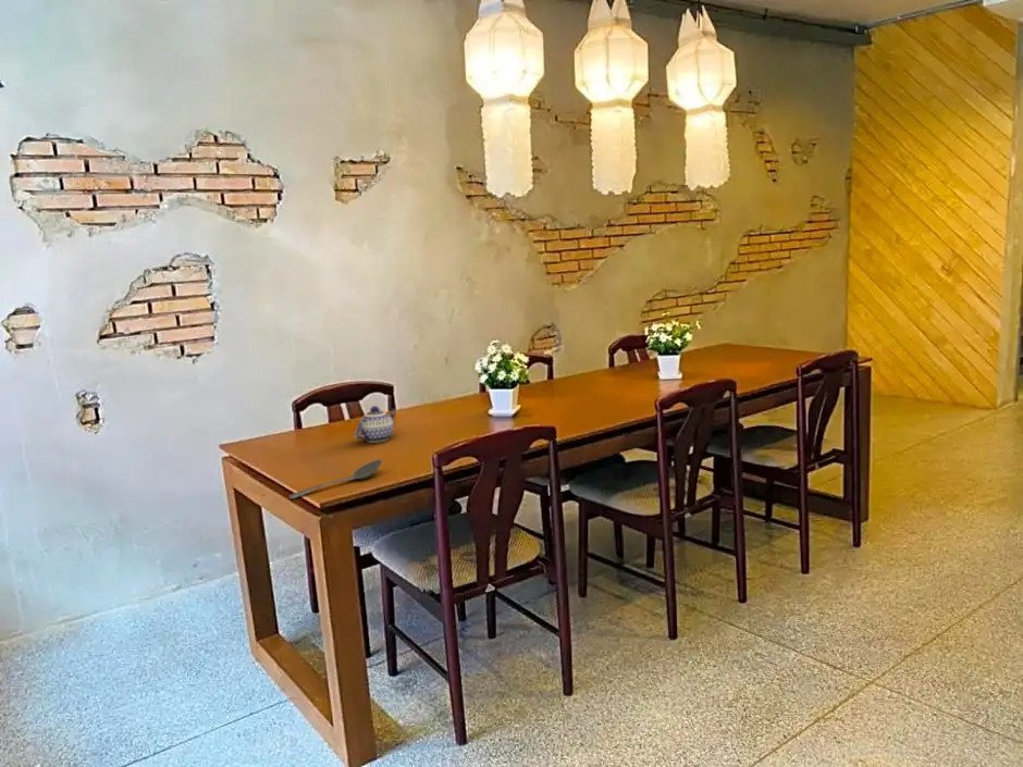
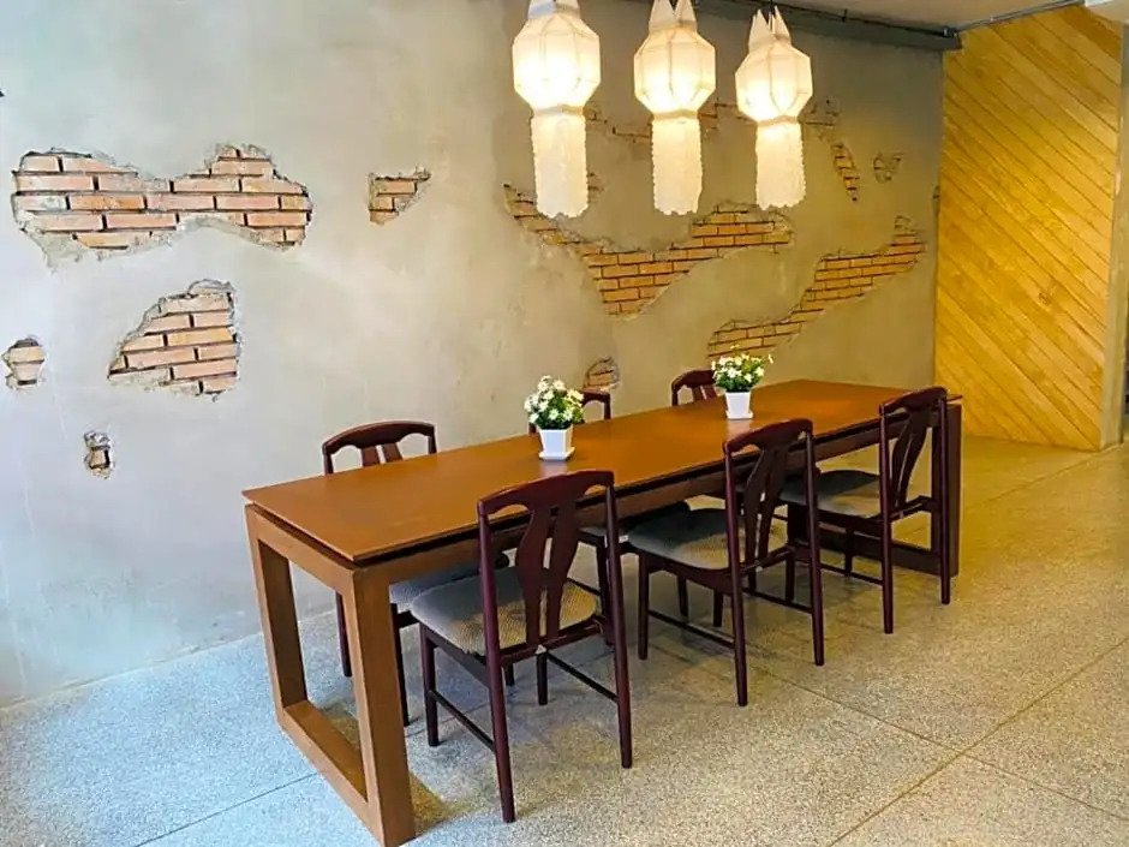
- teapot (375, 422)
- stirrer (336, 480)
